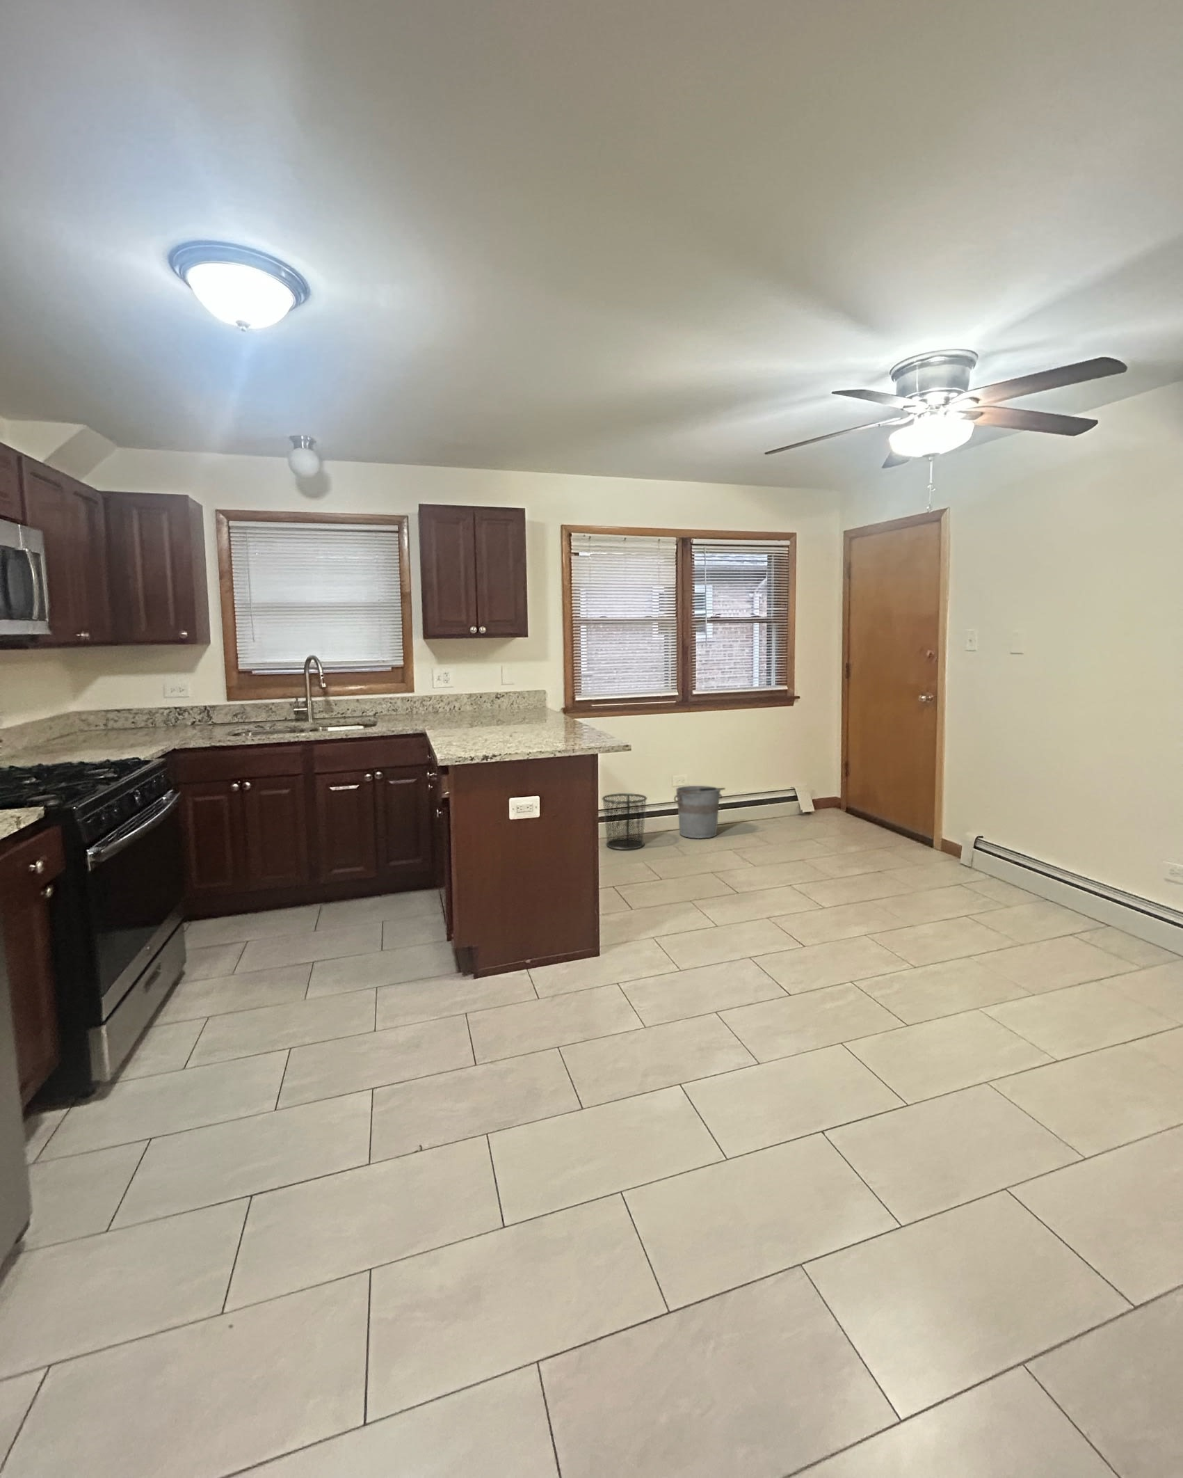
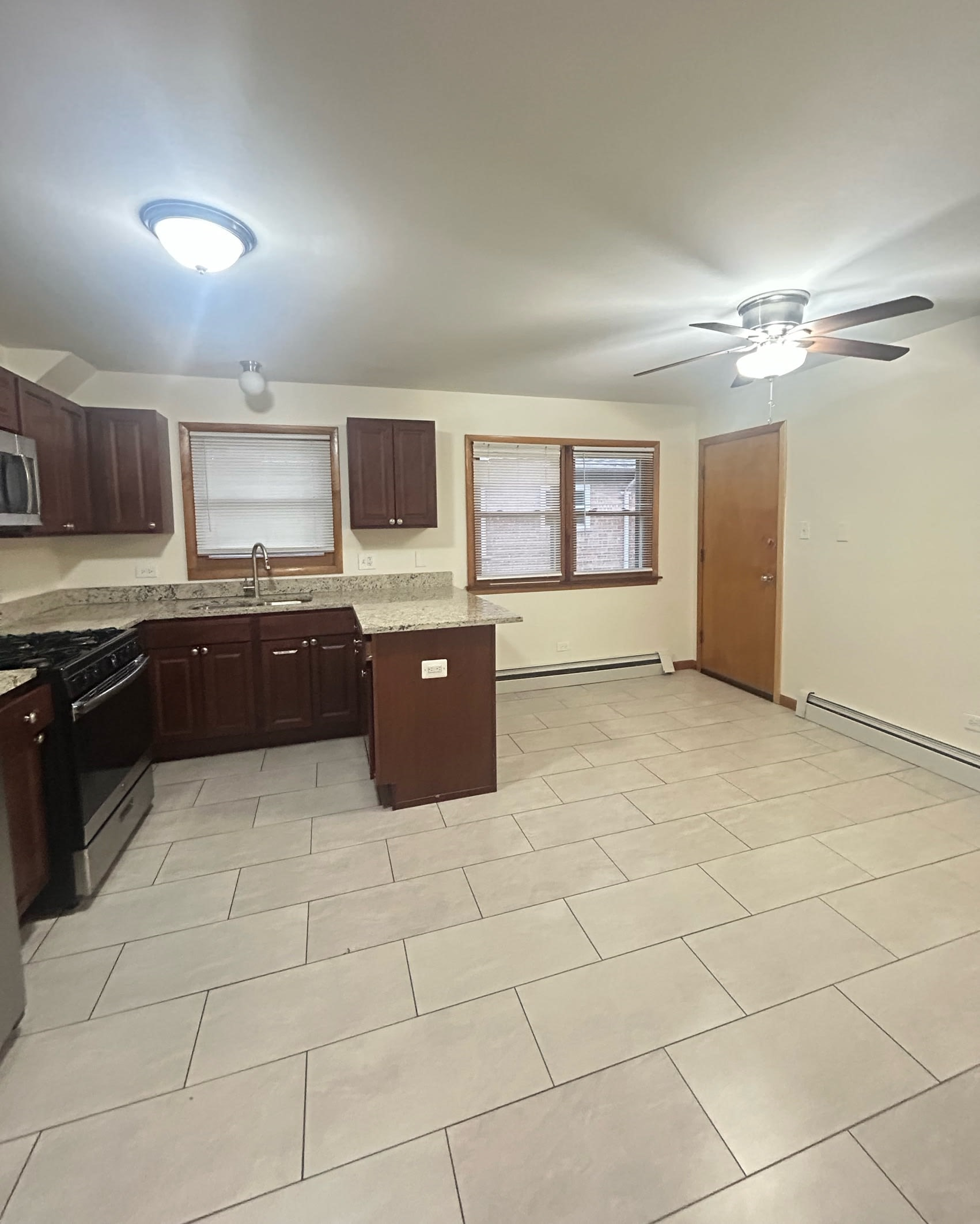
- waste bin (624, 820)
- bucket (698, 809)
